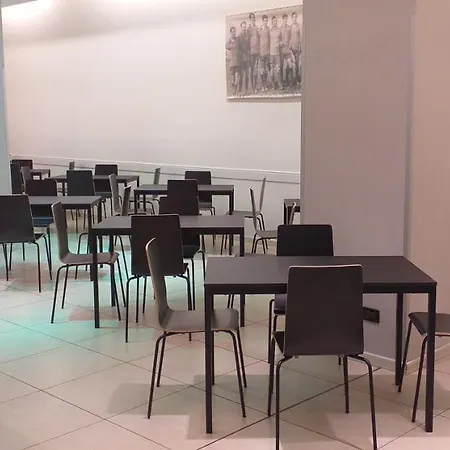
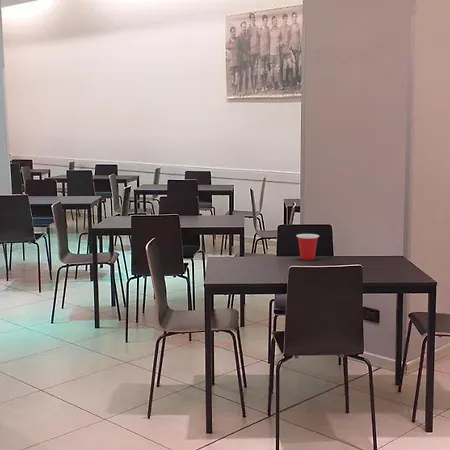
+ cup (307, 247)
